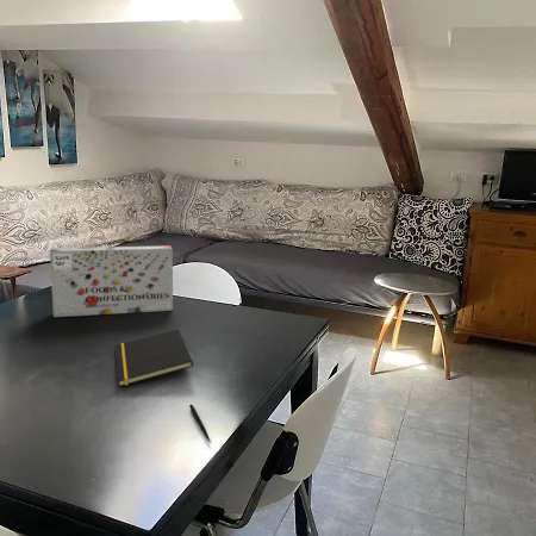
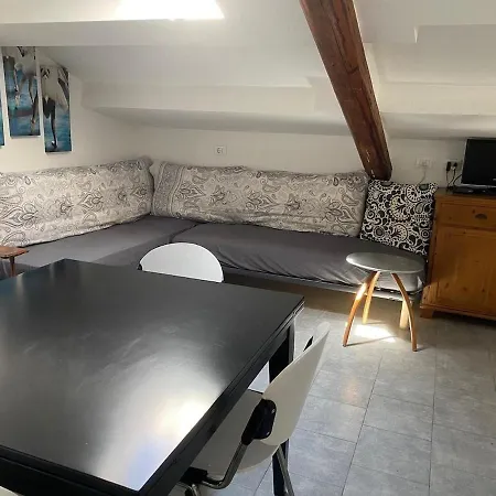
- notepad (151, 355)
- board game (113, 280)
- pen (199, 422)
